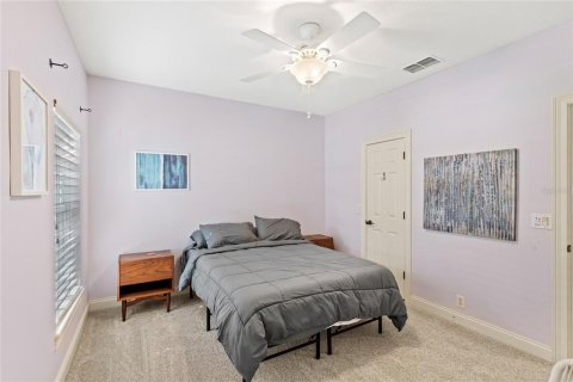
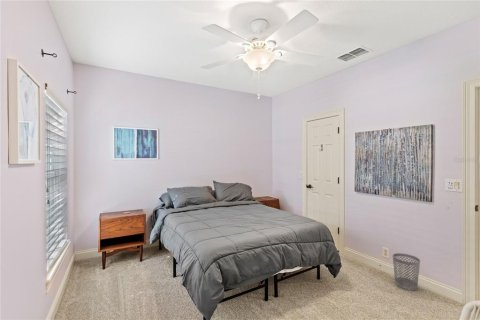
+ wastebasket (405, 271)
